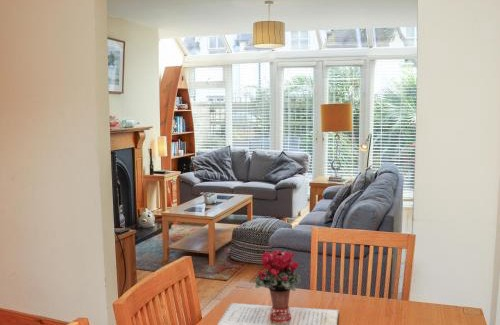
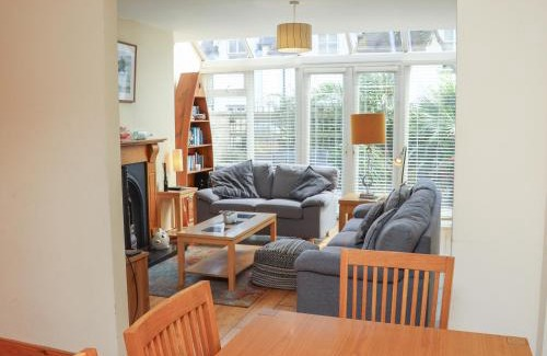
- potted flower (279, 284)
